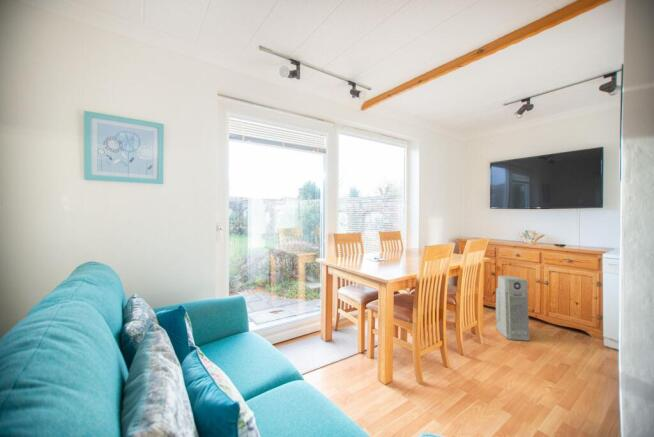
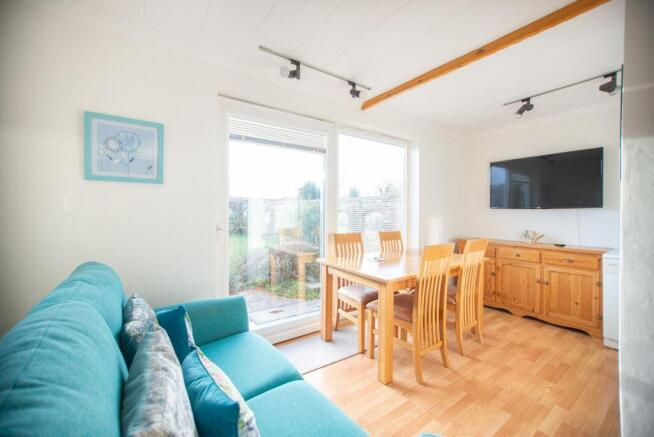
- air purifier (510, 305)
